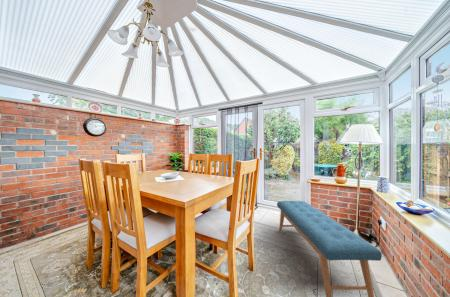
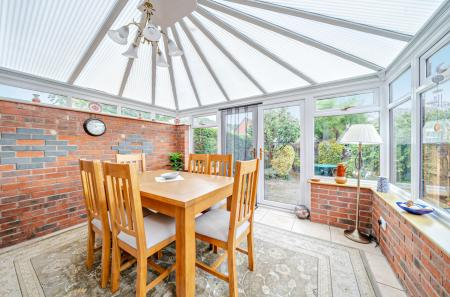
- bench (312, 235)
